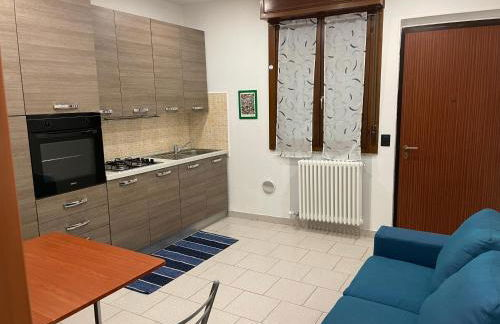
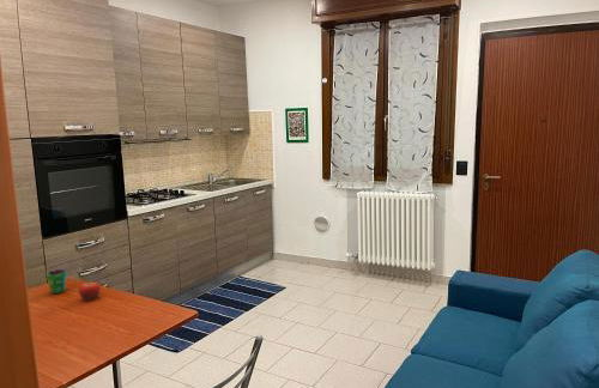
+ cup (55, 280)
+ fruit (89, 289)
